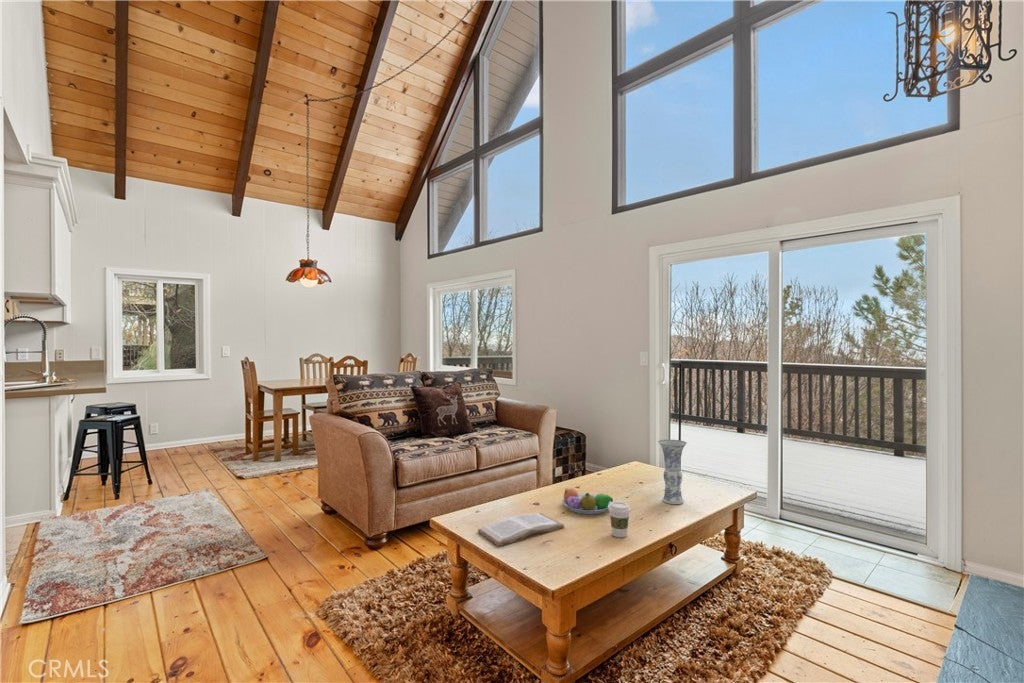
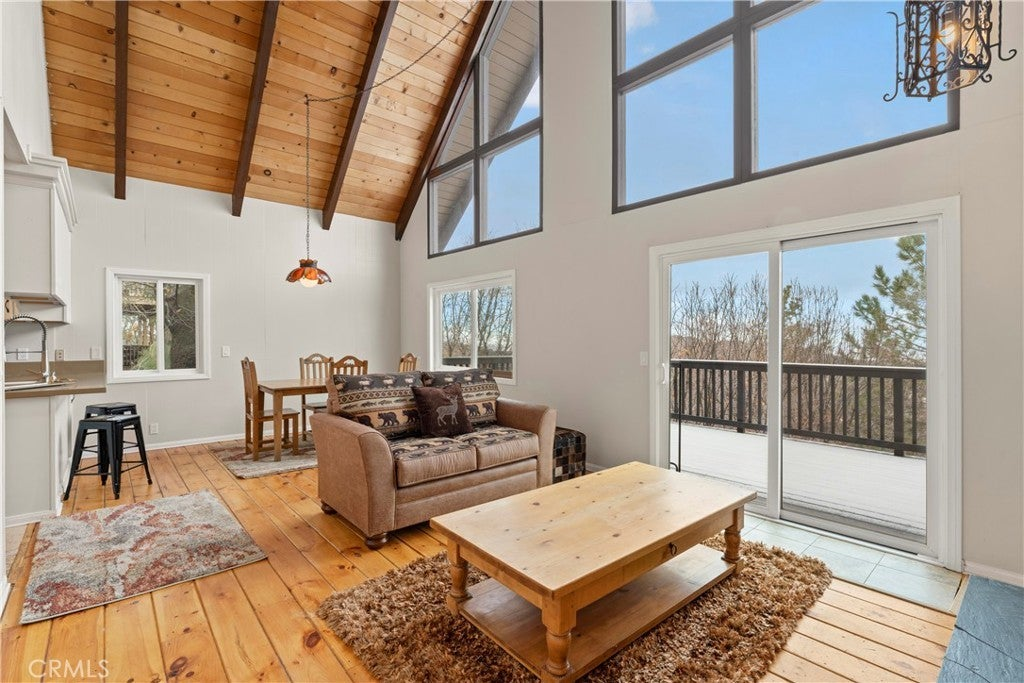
- coffee cup (619, 519)
- fruit bowl (588, 497)
- book (521, 525)
- vase (672, 471)
